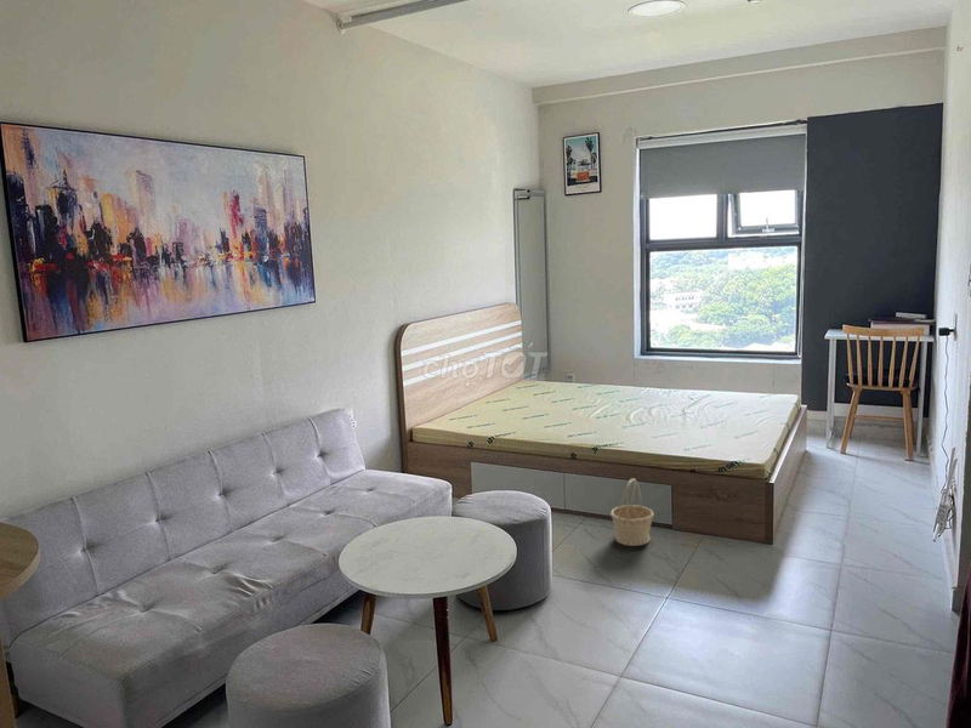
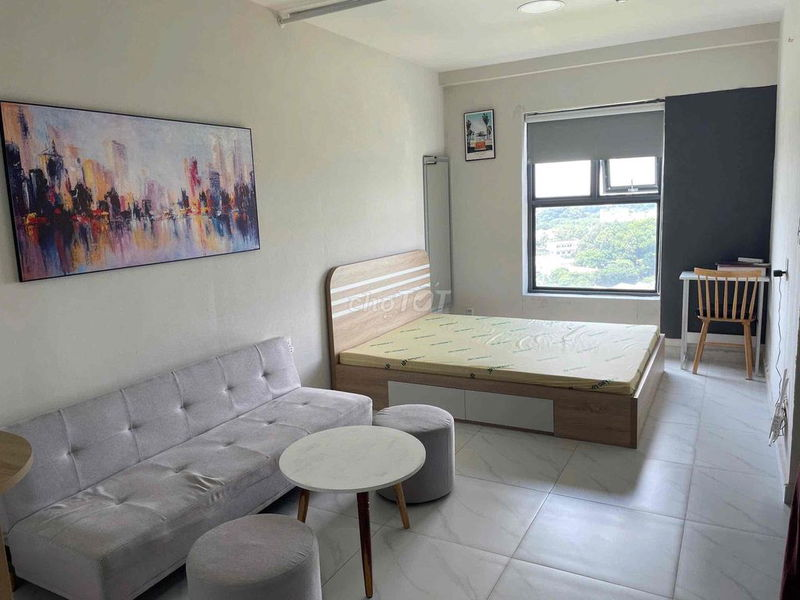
- basket (631, 508)
